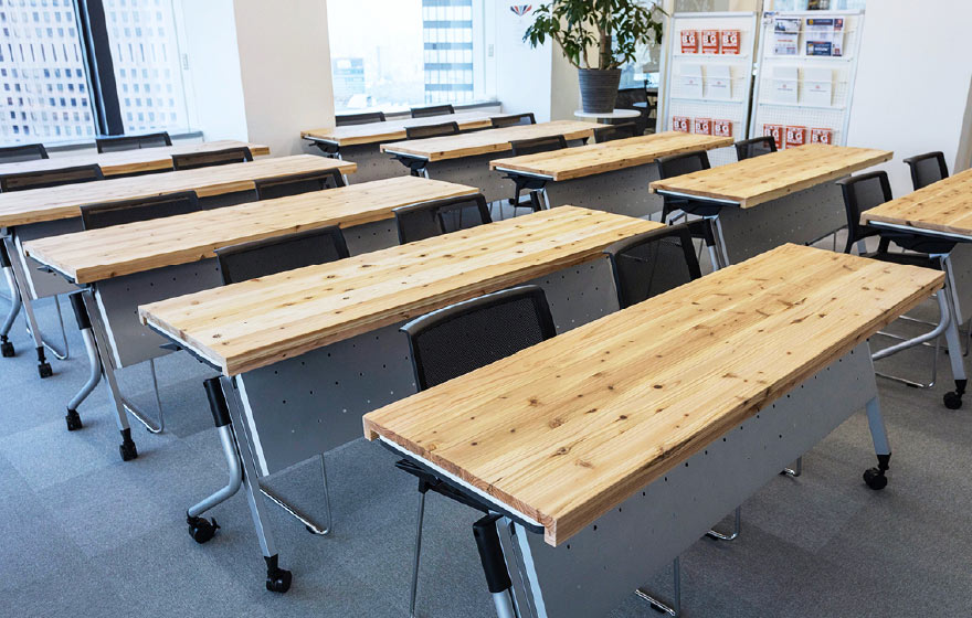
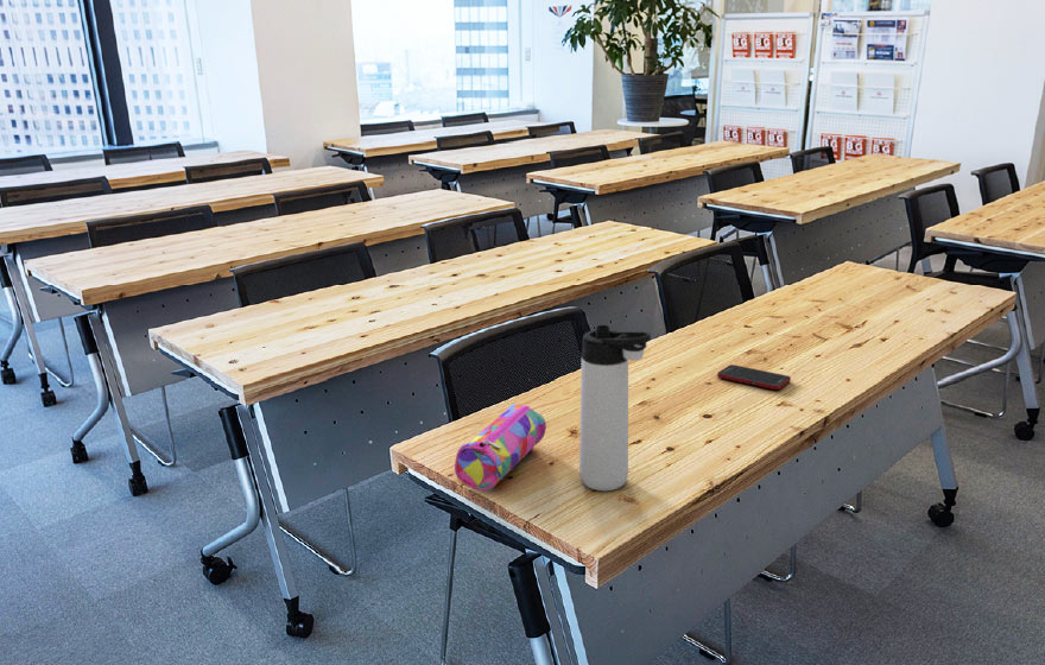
+ pencil case (501, 444)
+ thermos bottle (614, 408)
+ cell phone (753, 376)
